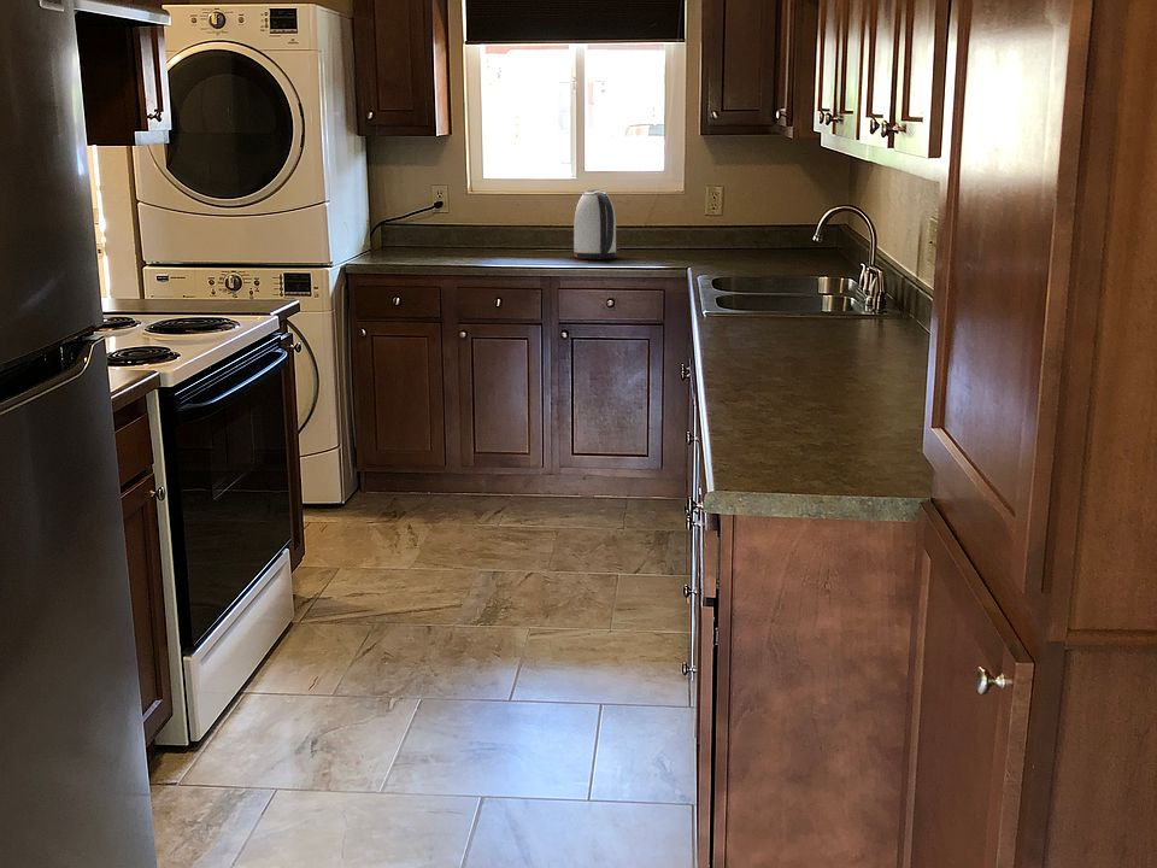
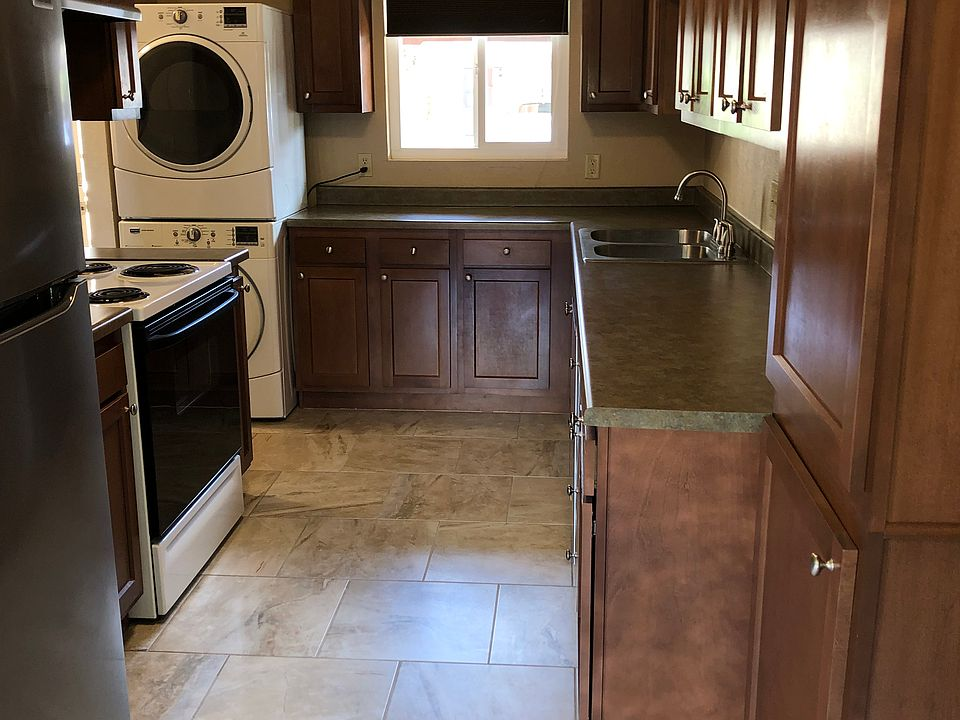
- kettle (598, 224)
